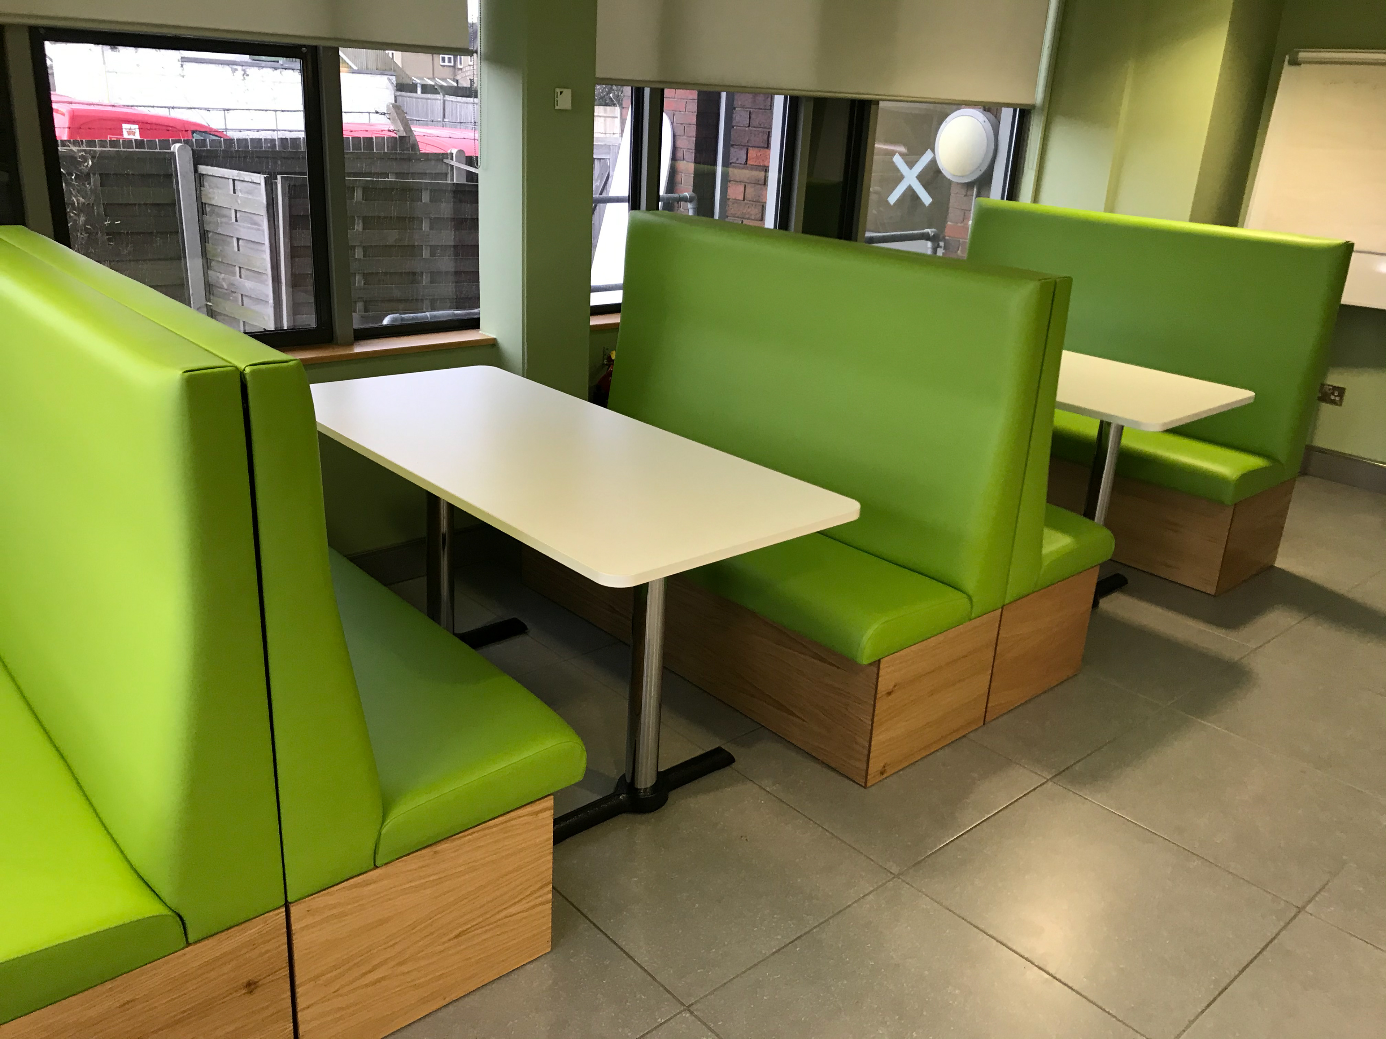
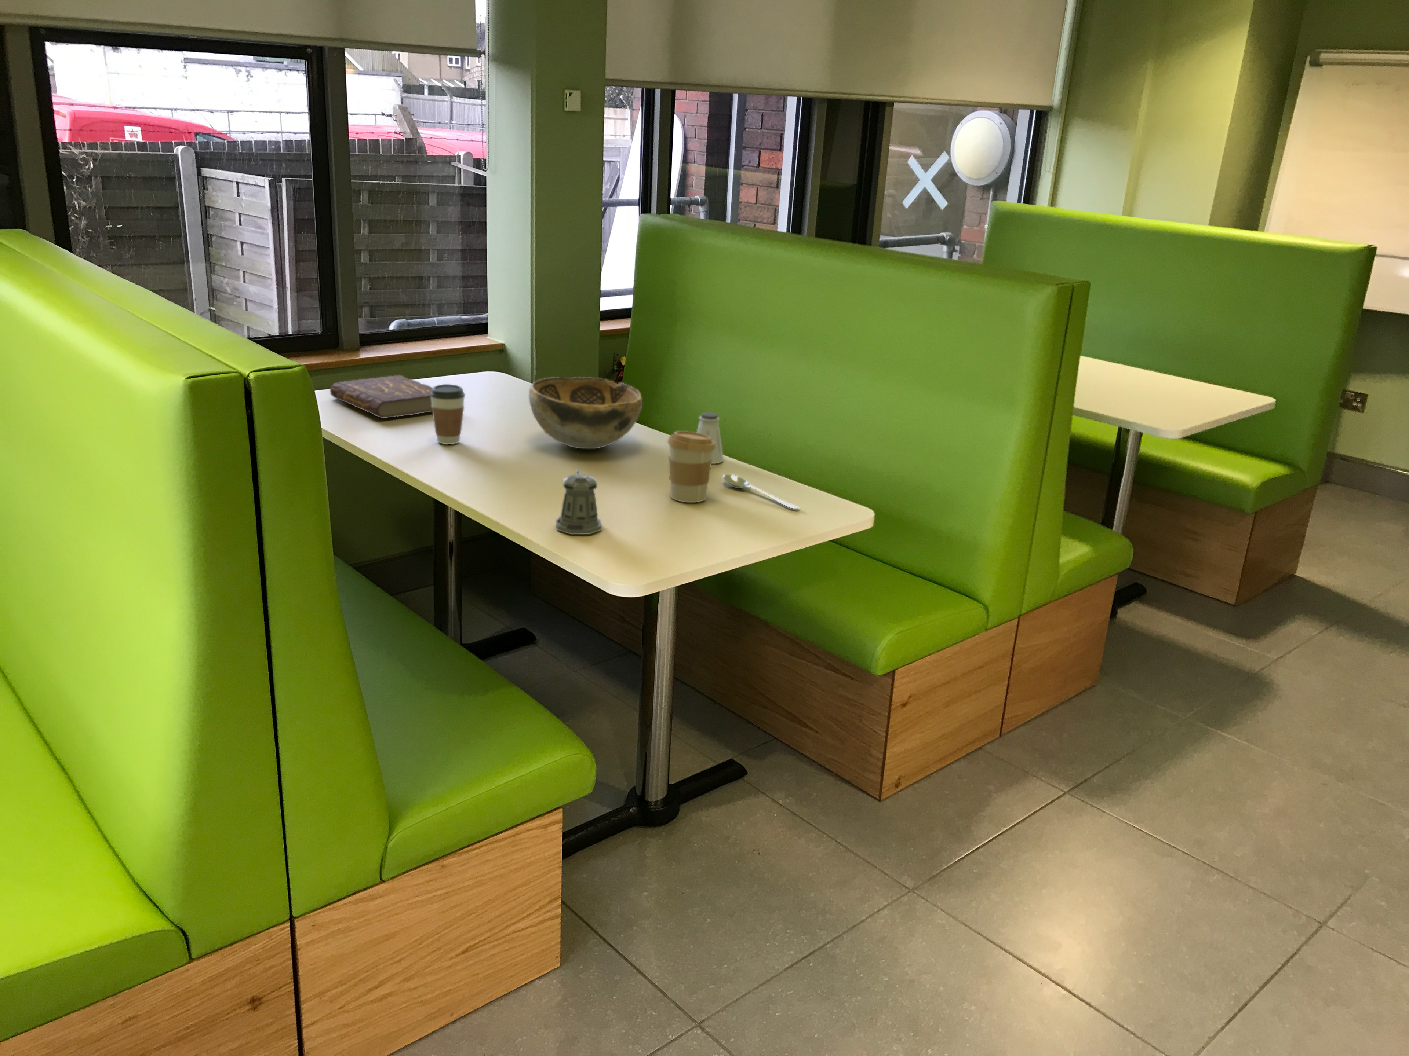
+ book (389, 396)
+ decorative bowl (586, 416)
+ saltshaker (708, 436)
+ soupspoon (759, 491)
+ coffee cup (448, 415)
+ coffee cup (690, 465)
+ pepper shaker (580, 499)
